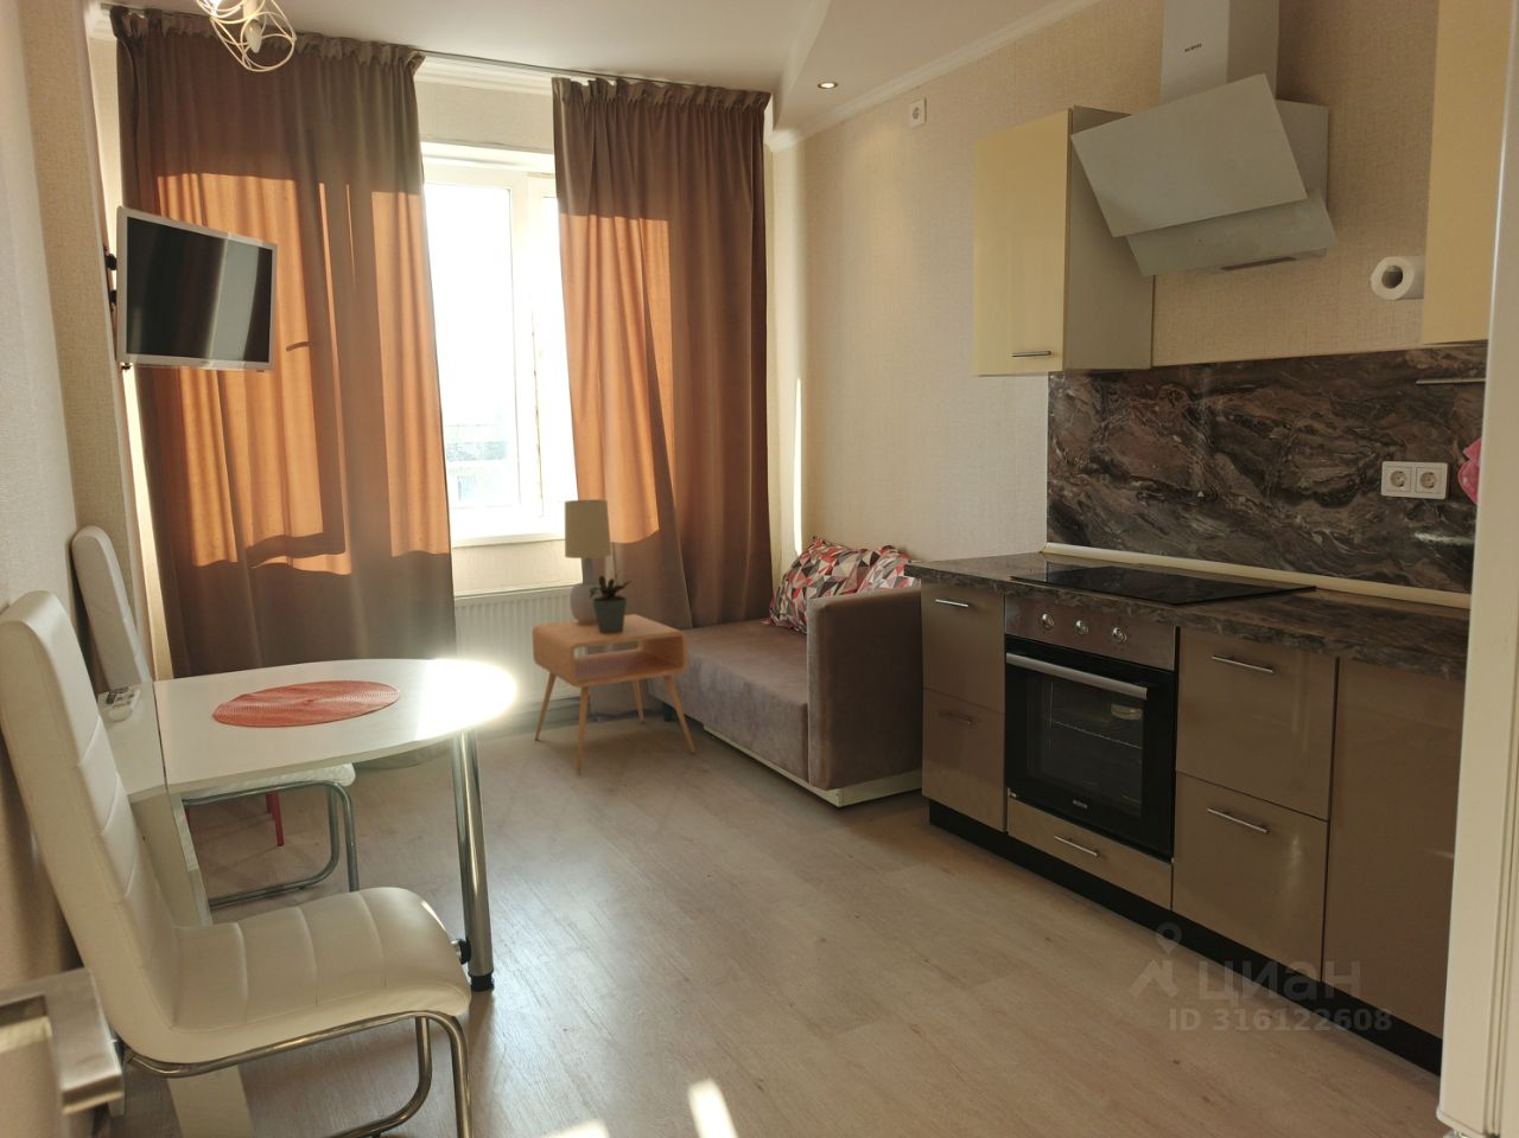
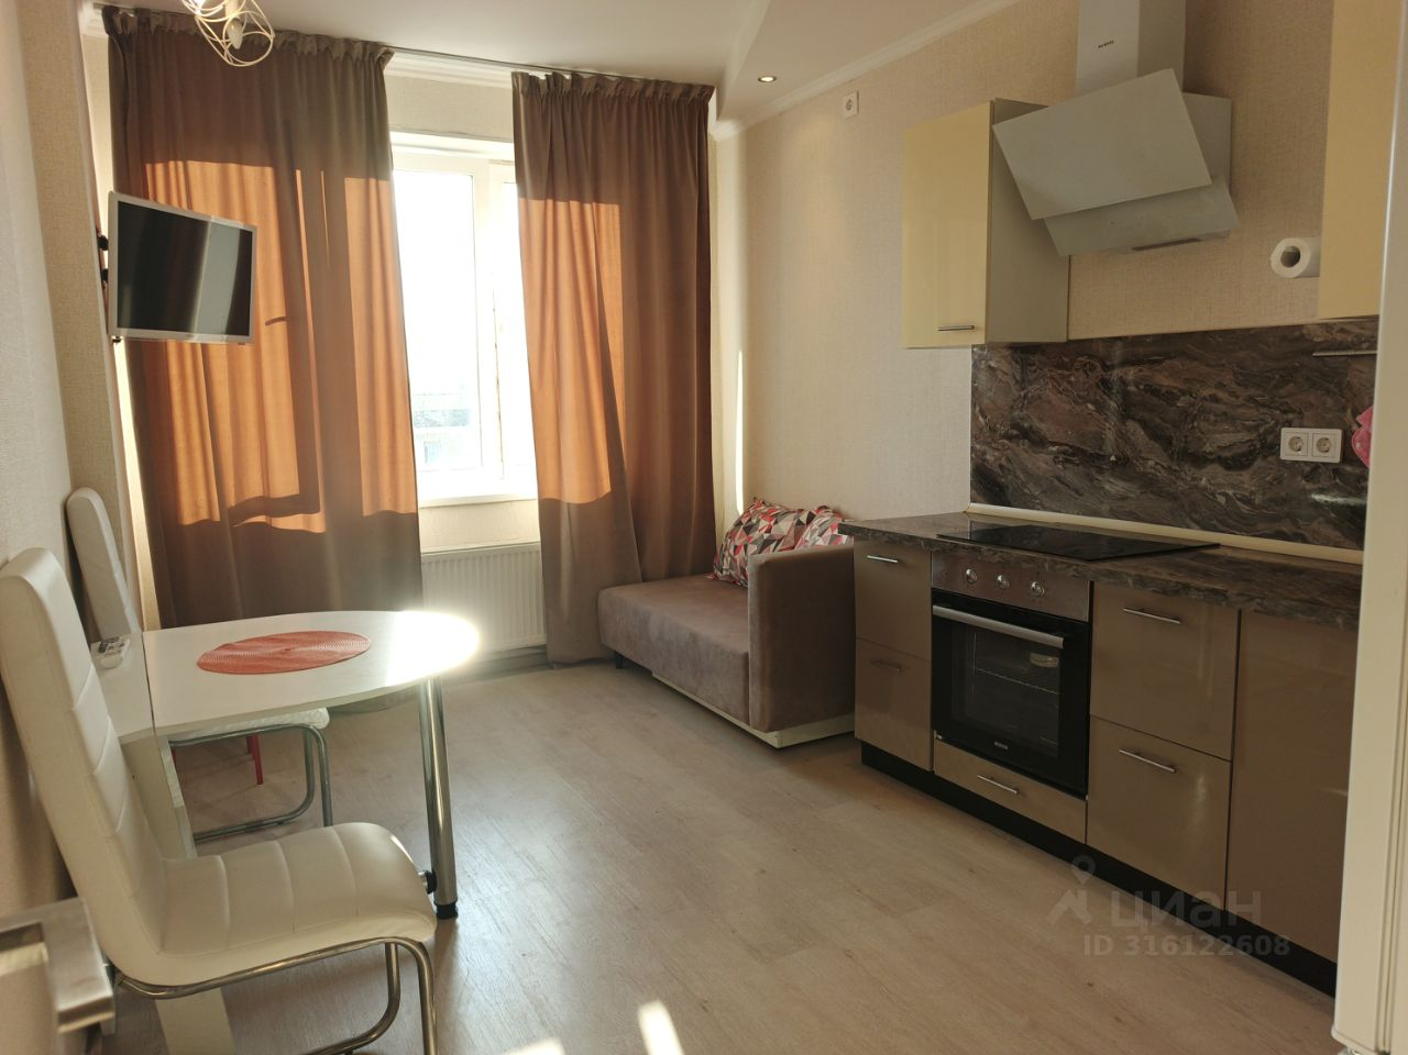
- table lamp (587, 561)
- side table (609, 683)
- potted plant (612, 600)
